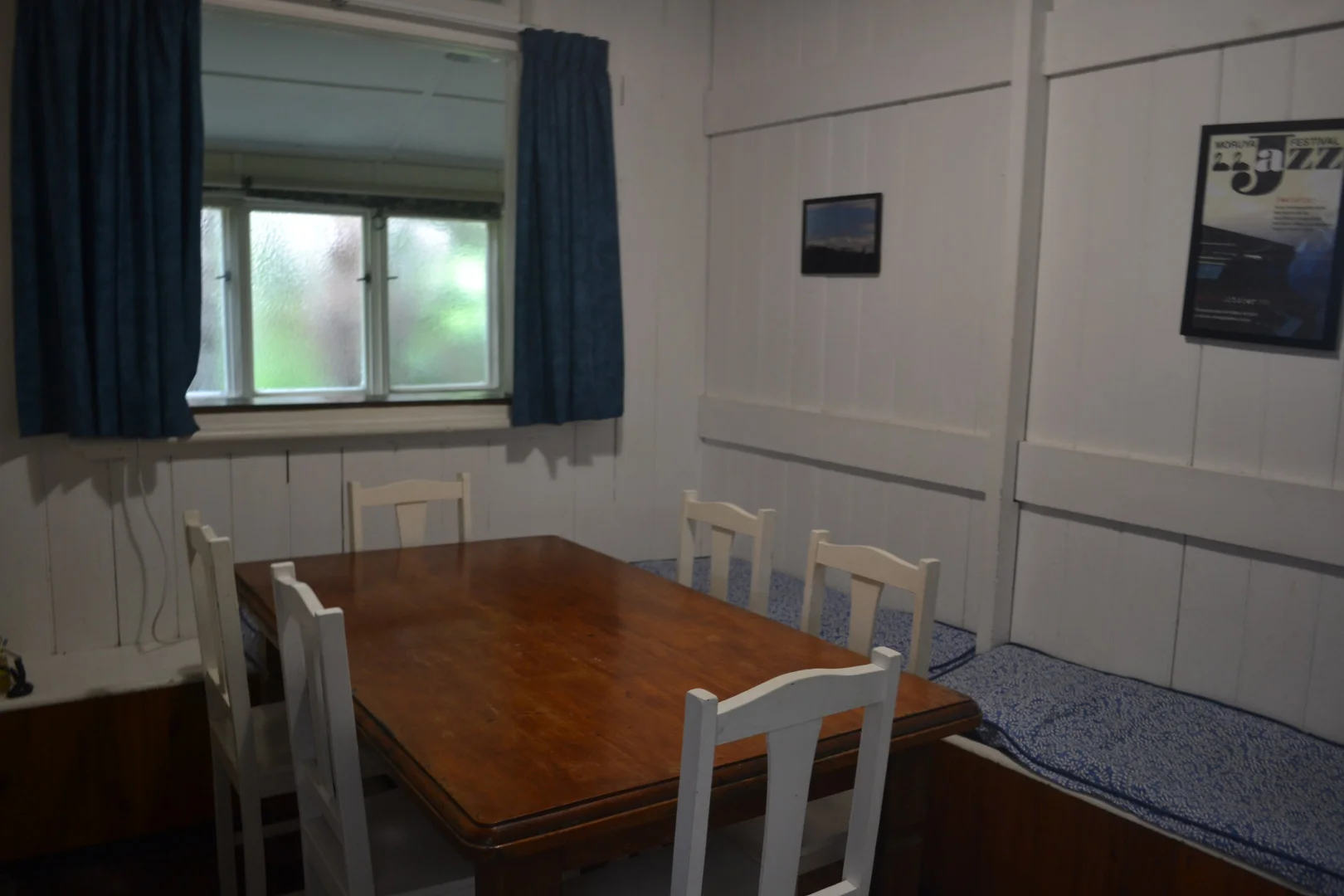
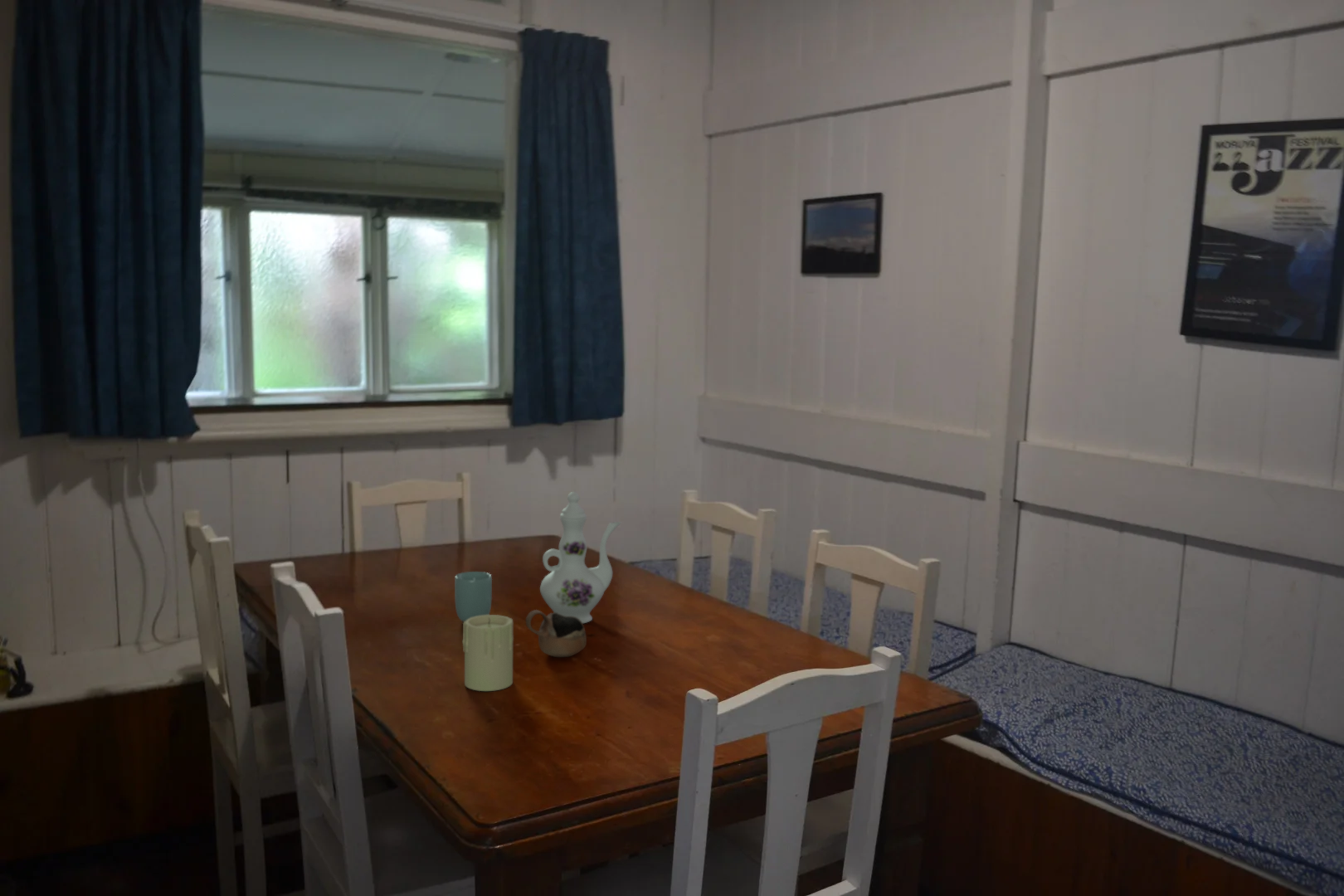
+ chinaware (581, 555)
+ cup (555, 630)
+ candle (489, 650)
+ cup (473, 598)
